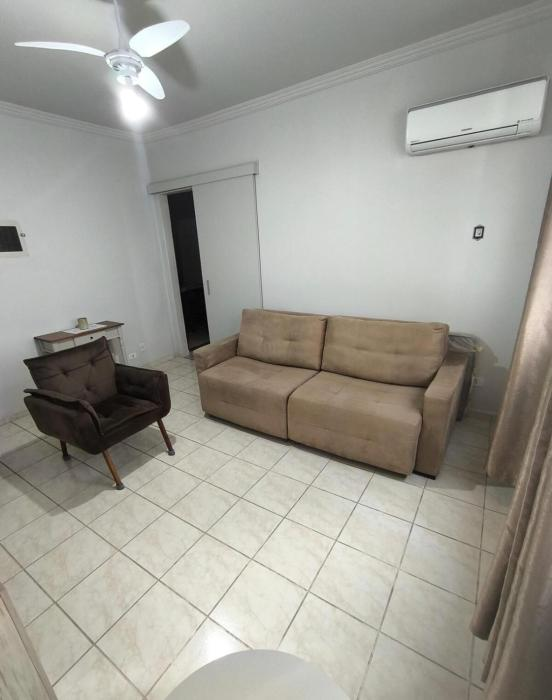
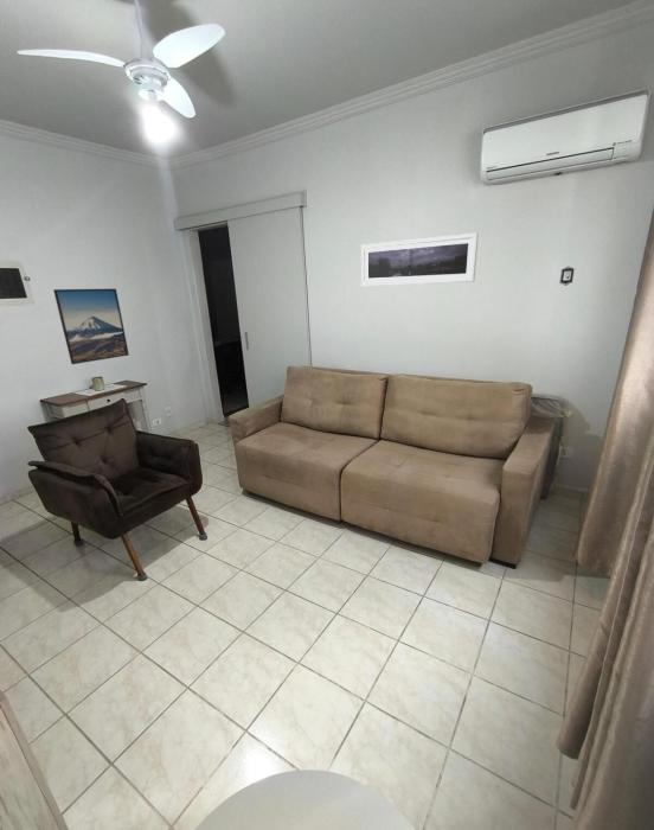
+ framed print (94, 325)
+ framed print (413, 262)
